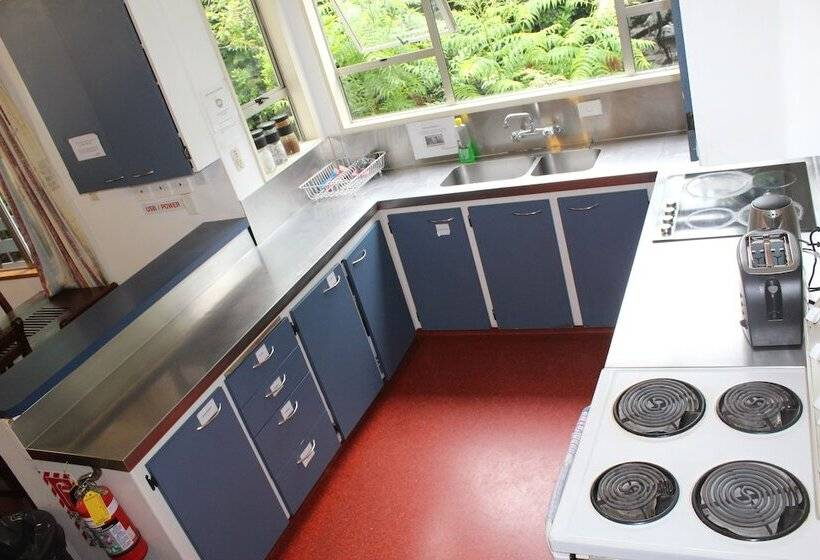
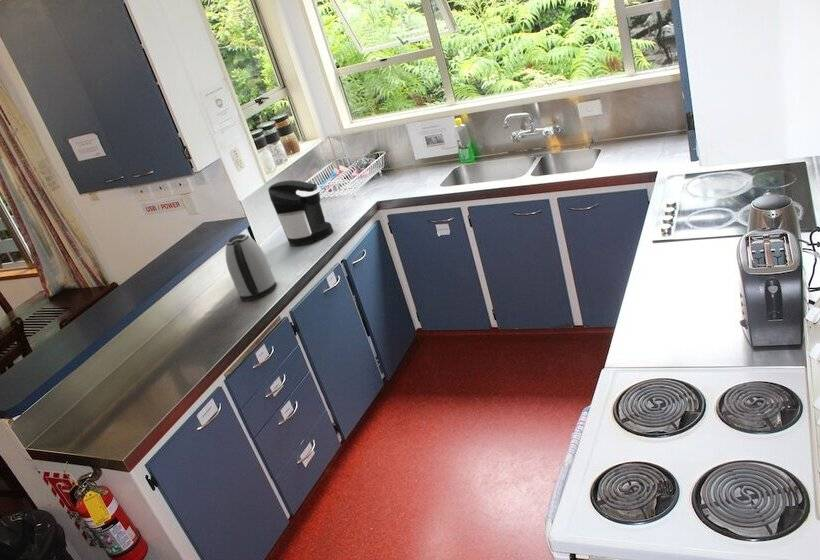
+ coffee maker (302, 208)
+ kettle (247, 266)
